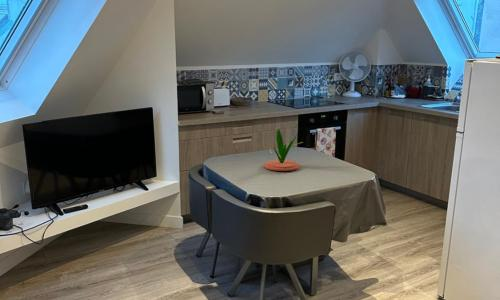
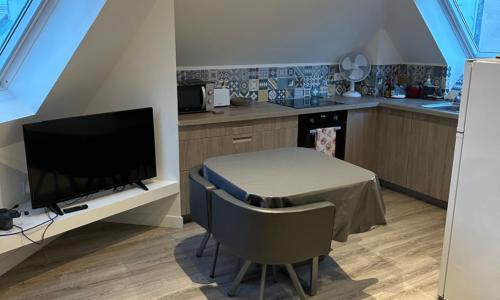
- plant (282, 147)
